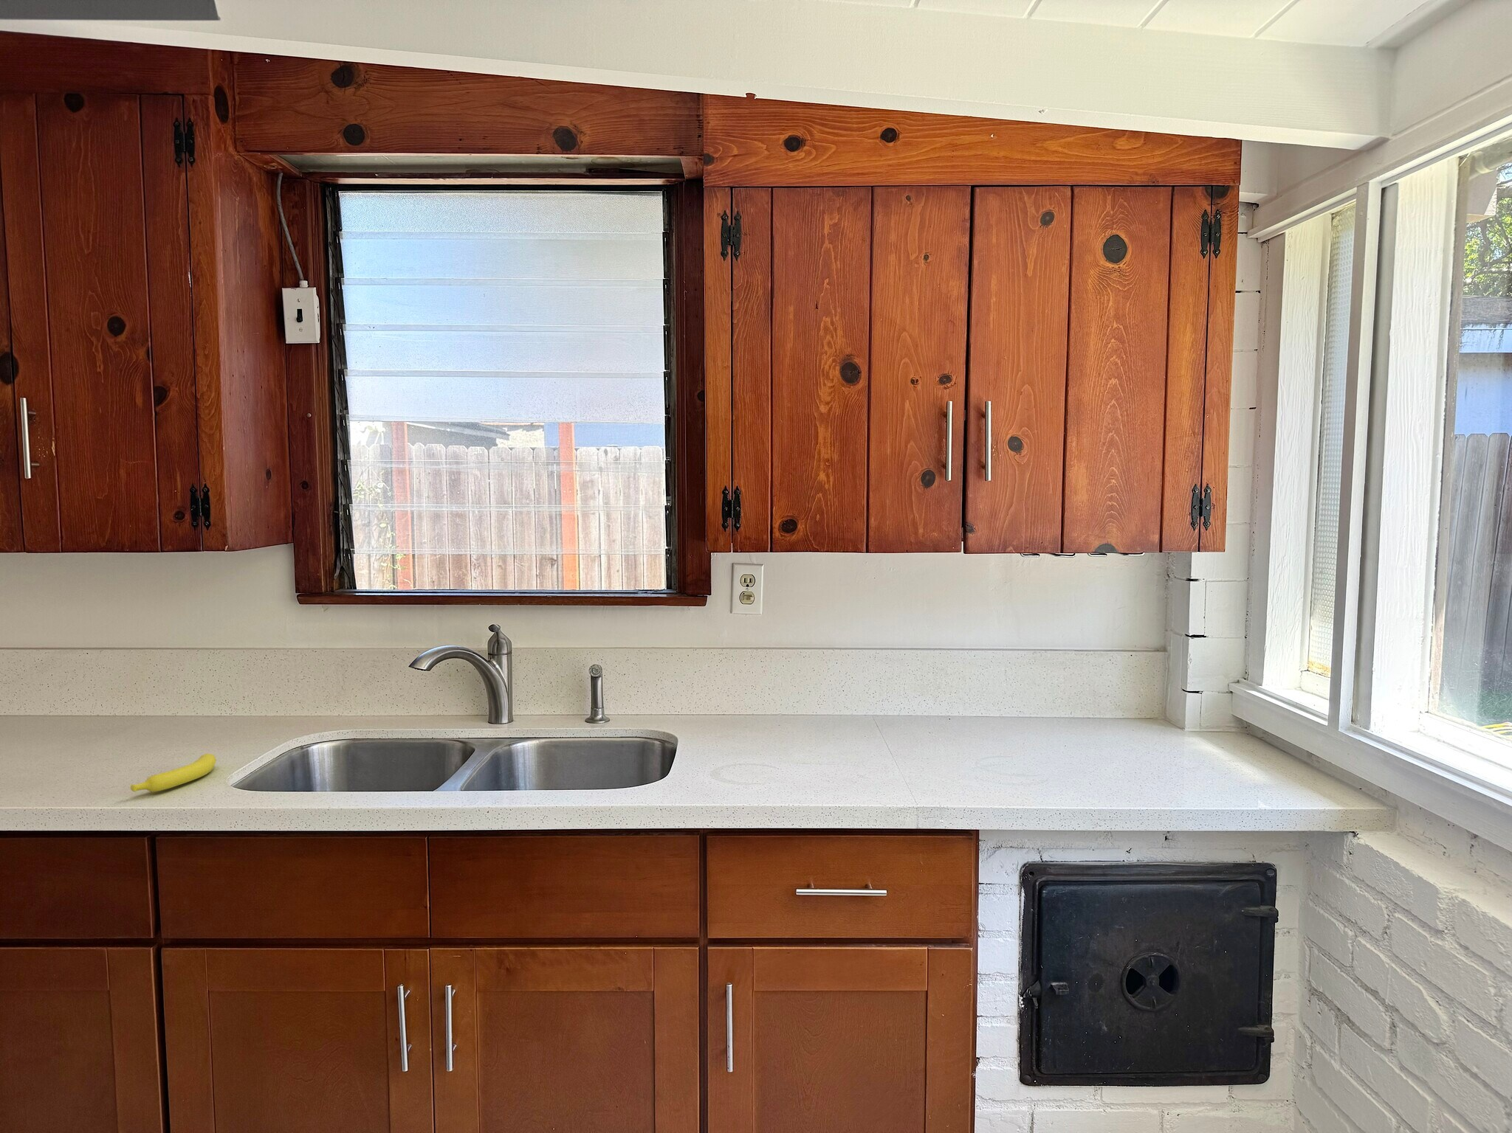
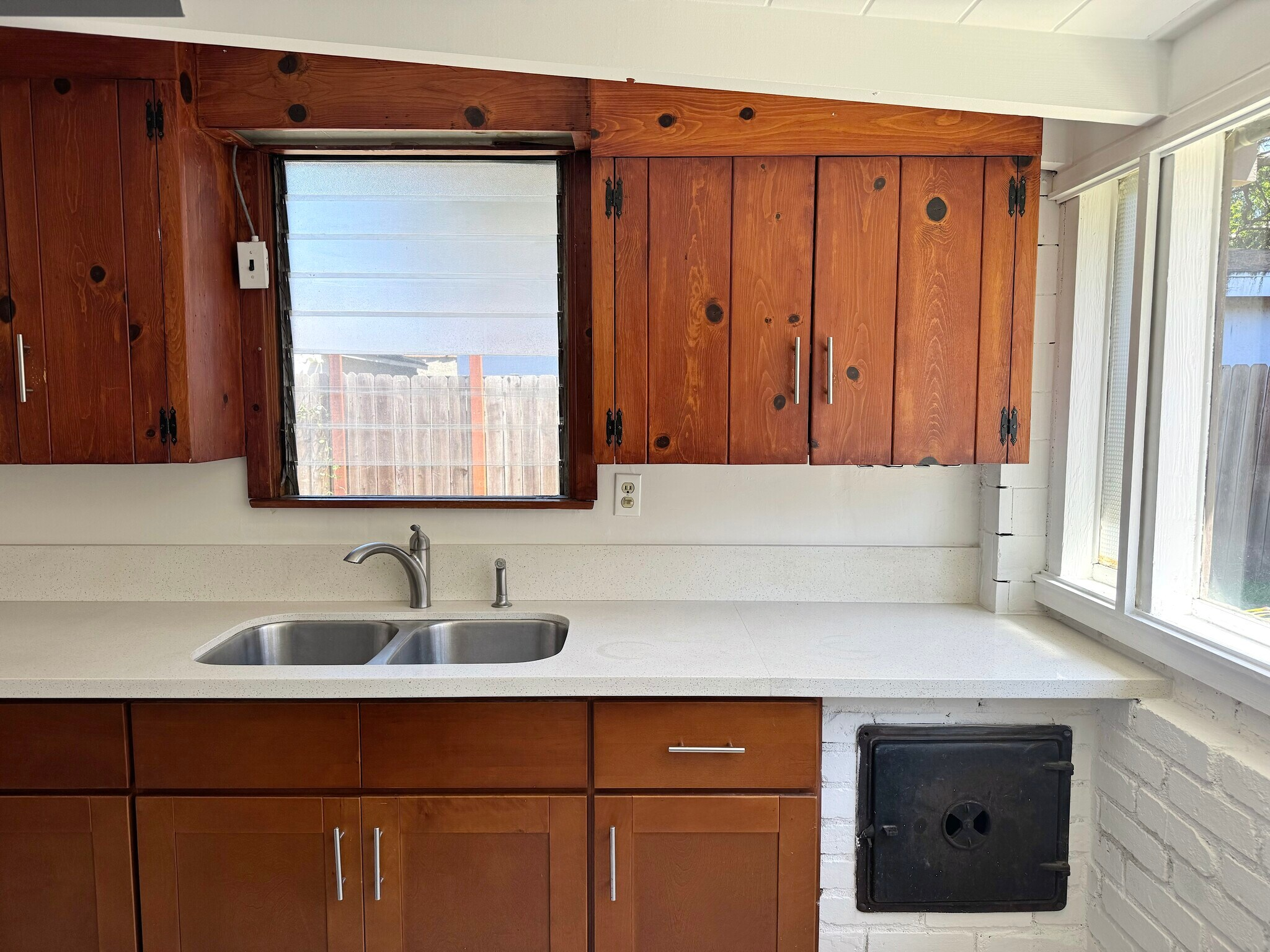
- banana (180, 774)
